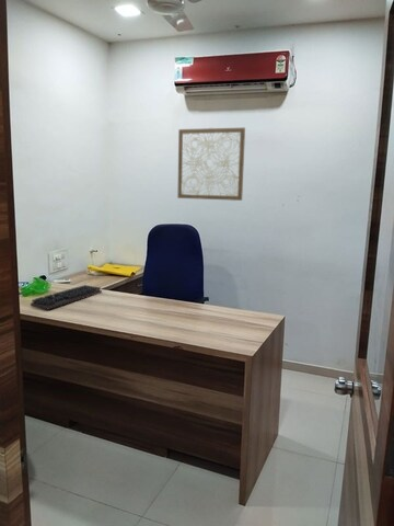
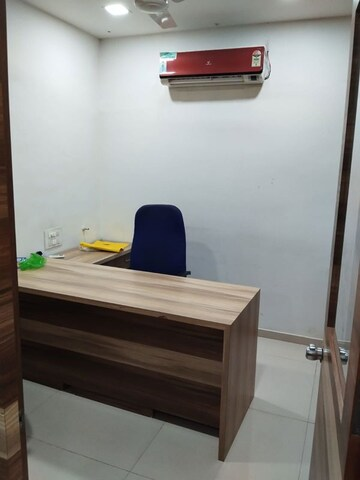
- keyboard (68, 296)
- wall art (207, 164)
